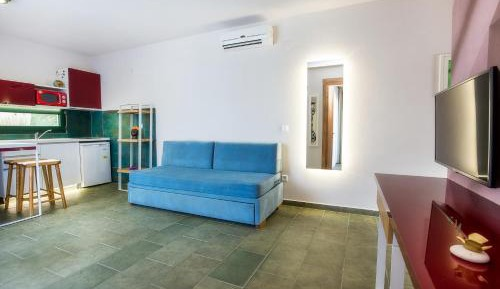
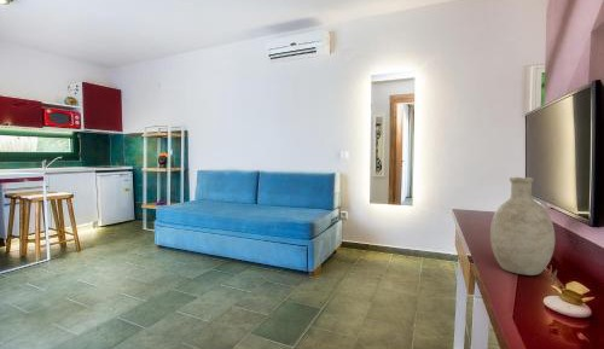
+ decorative vase (519, 223)
